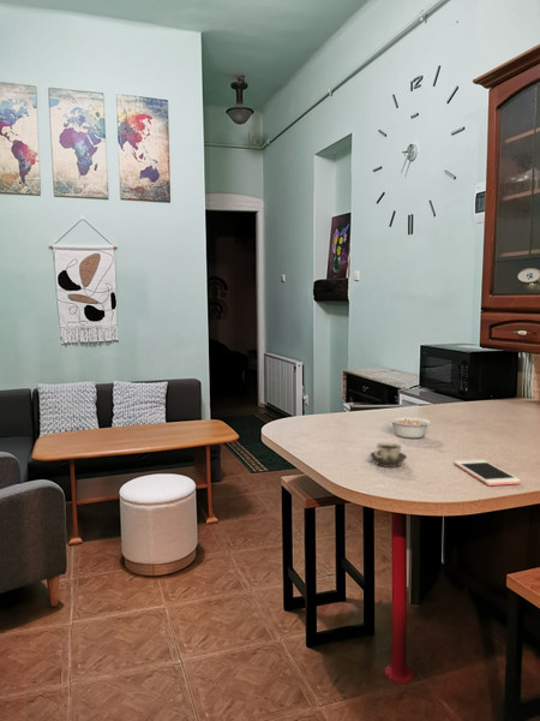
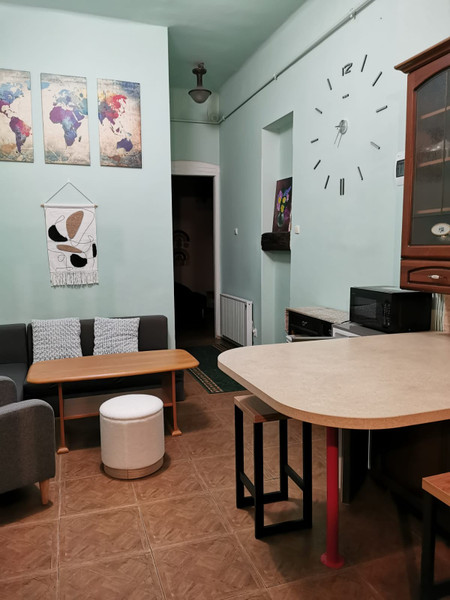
- cup (388, 454)
- legume (410, 427)
- cell phone (485, 471)
